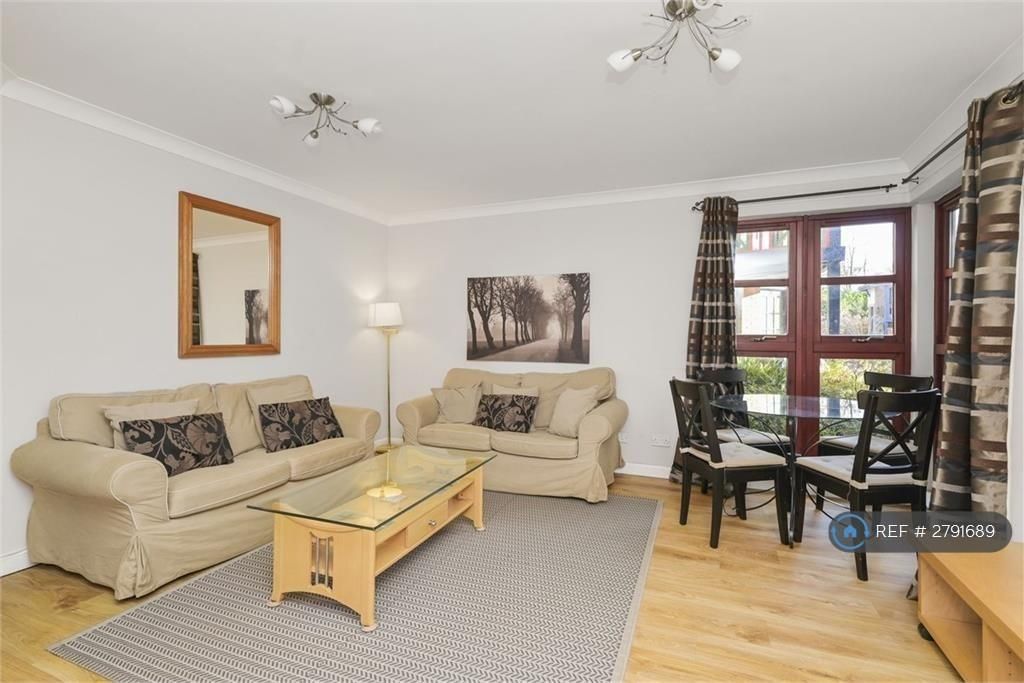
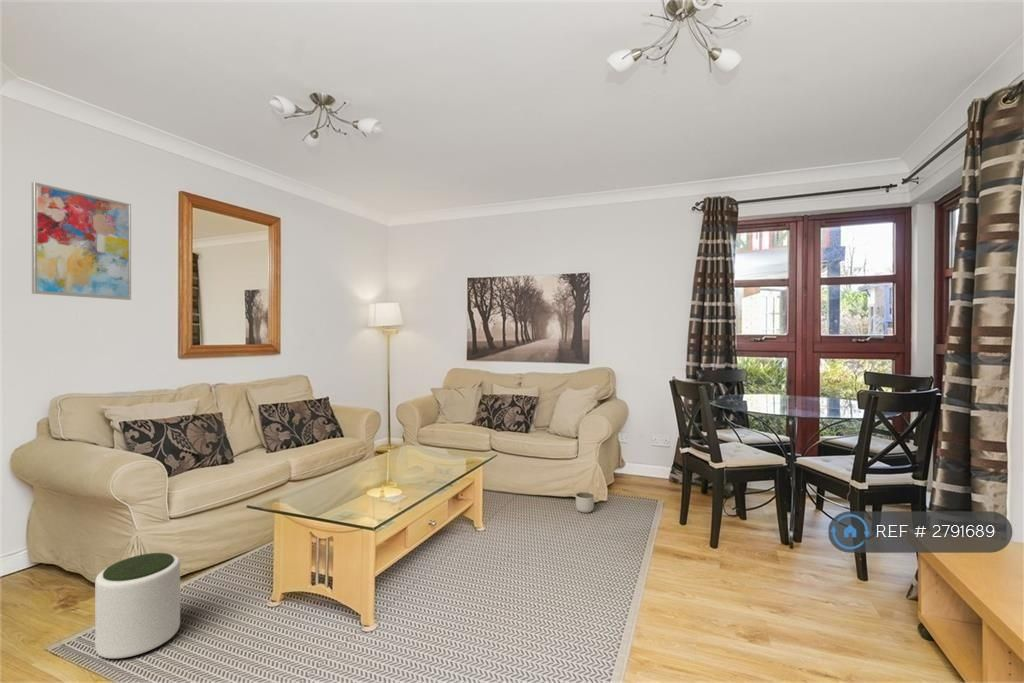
+ planter (584, 502)
+ wall art (85, 245)
+ plant pot (139, 602)
